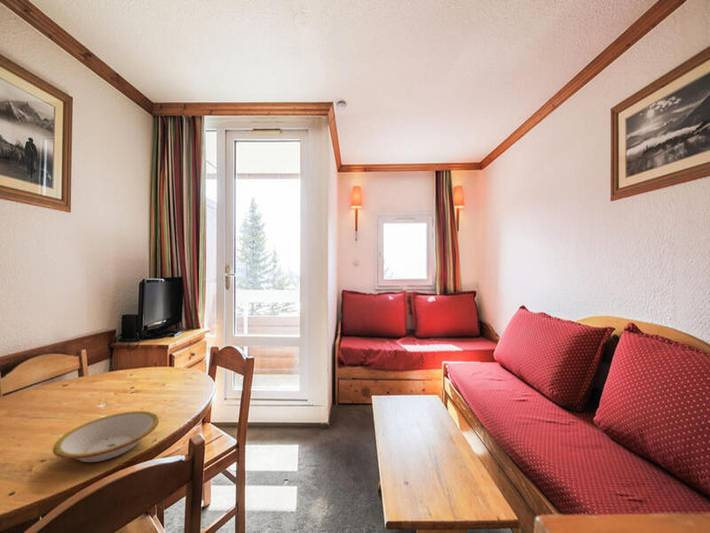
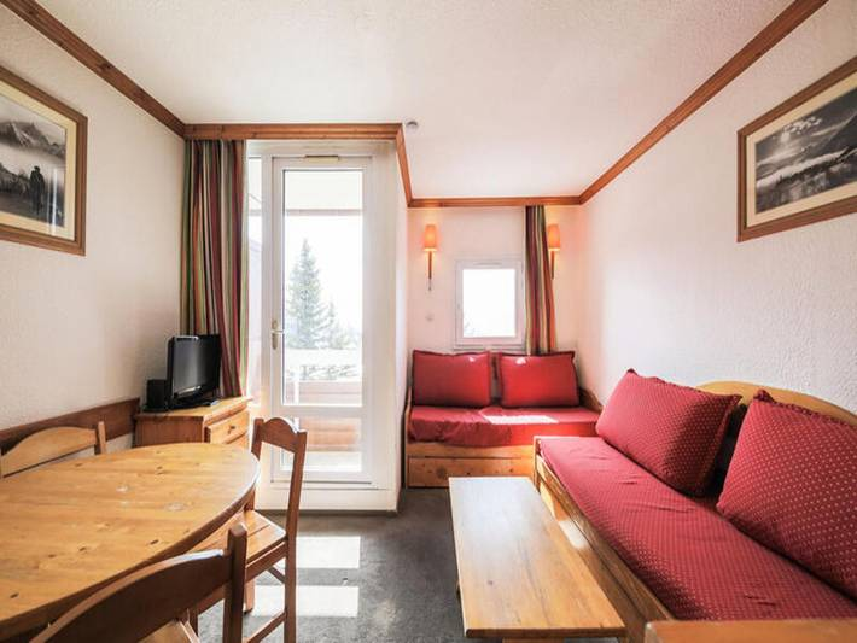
- bowl (110, 439)
